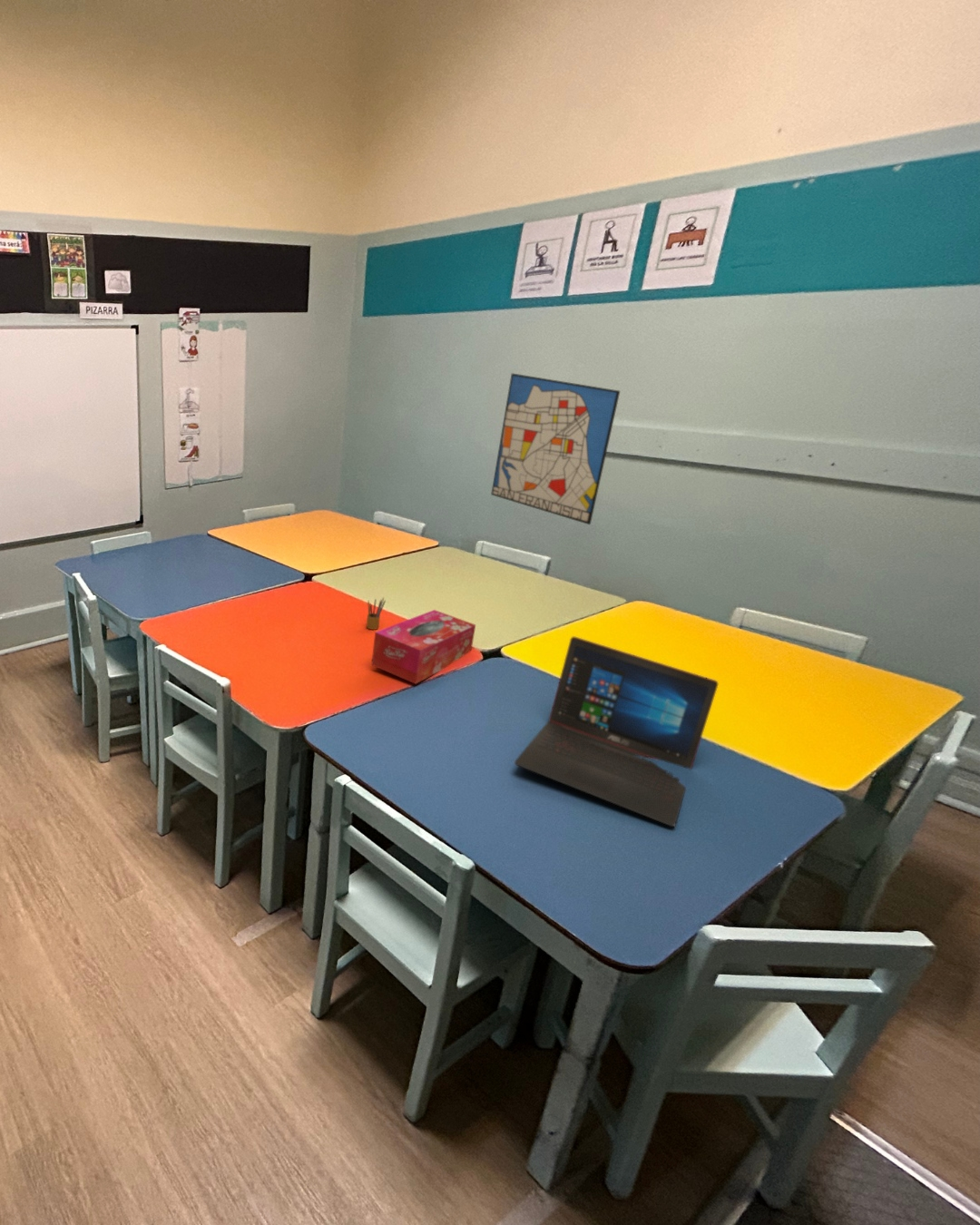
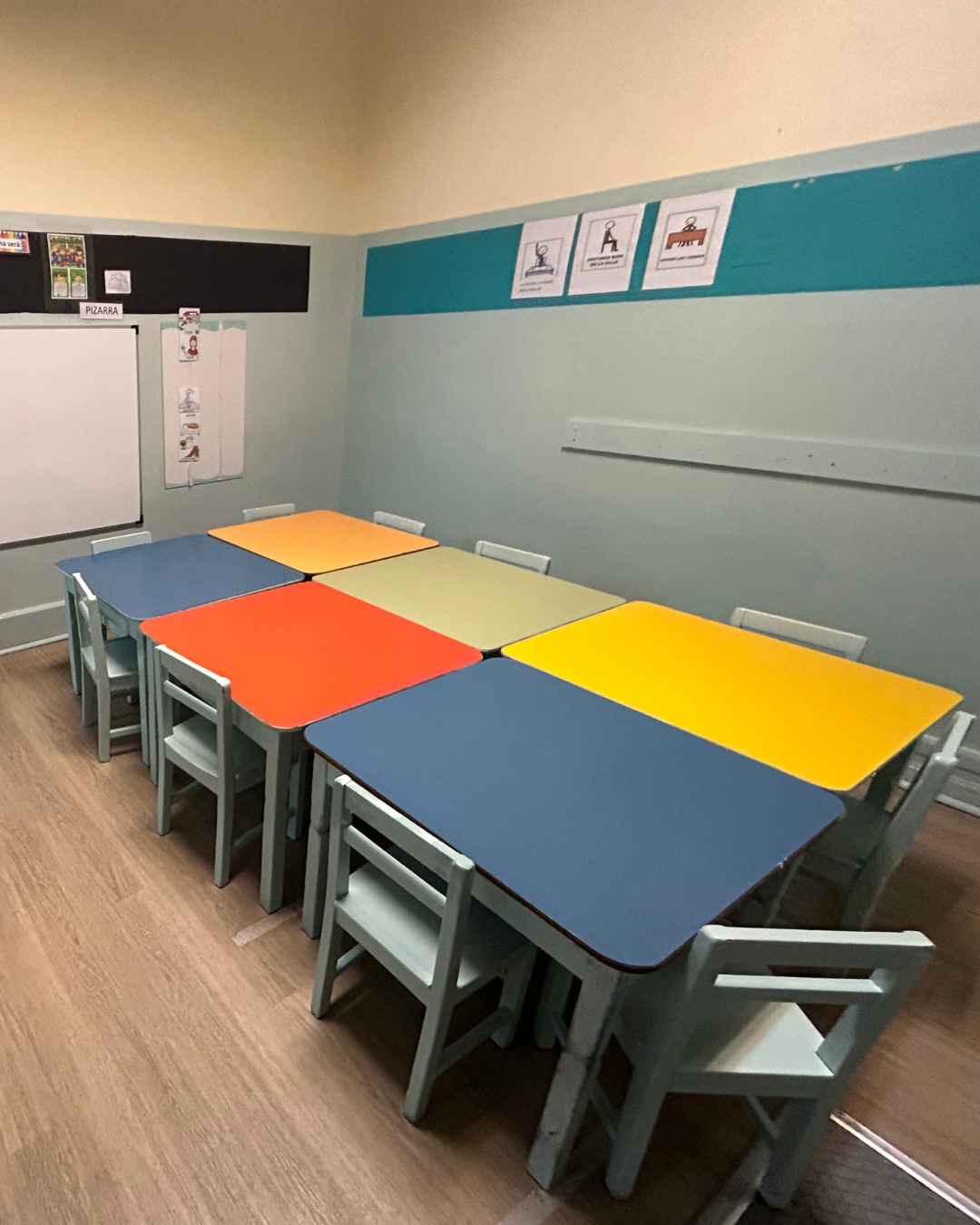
- laptop (617, 722)
- pencil box (374, 612)
- wall art (550, 446)
- tissue box (426, 643)
